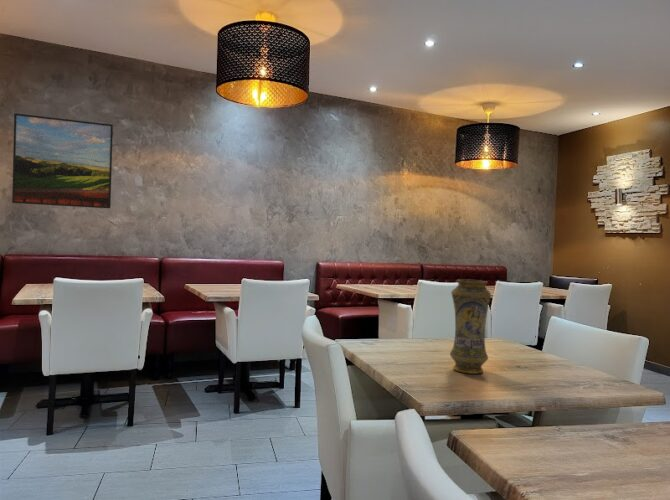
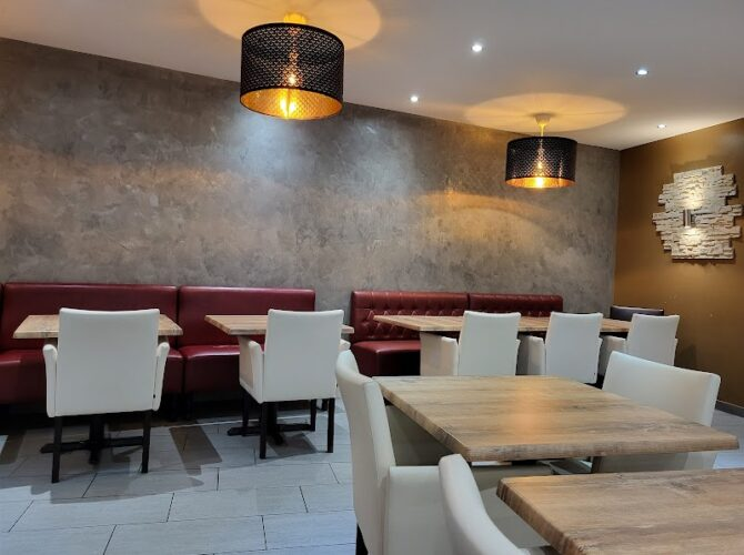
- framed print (64, 162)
- vase (469, 325)
